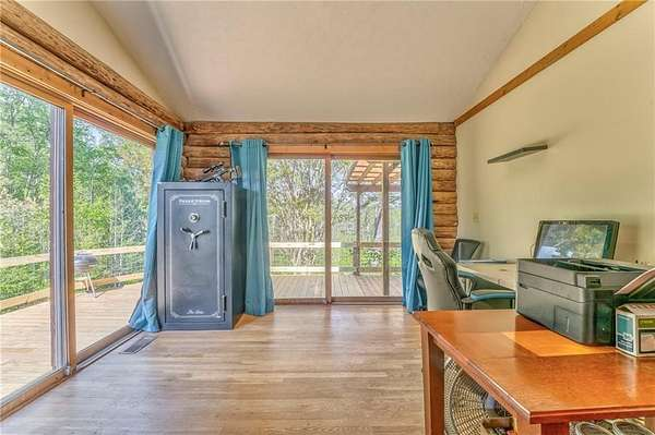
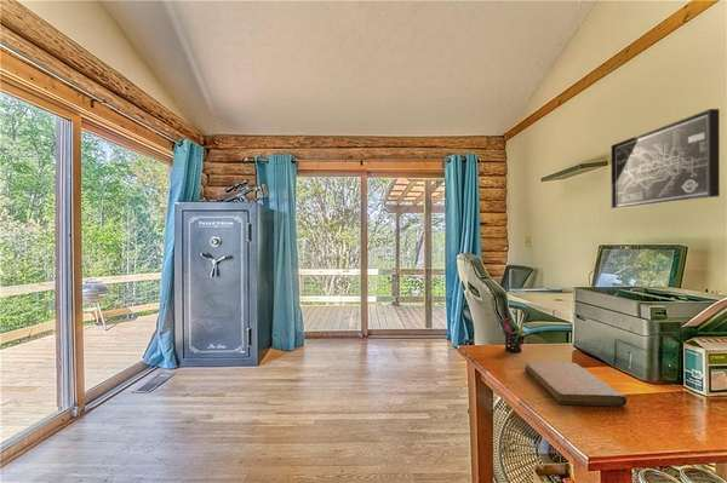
+ notebook (568, 380)
+ wall art (656, 166)
+ pen holder (513, 334)
